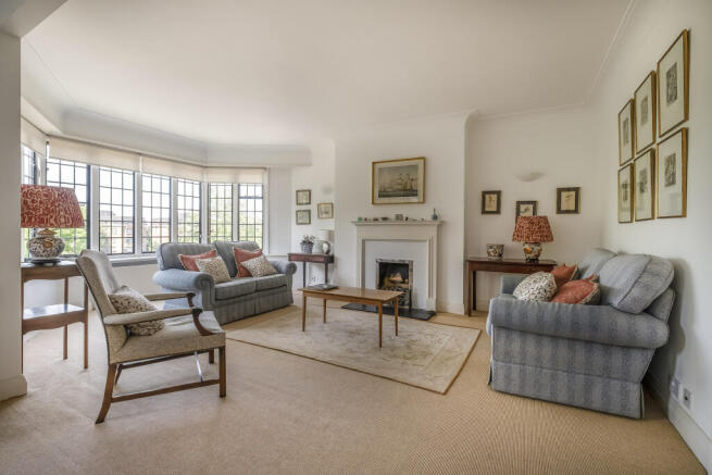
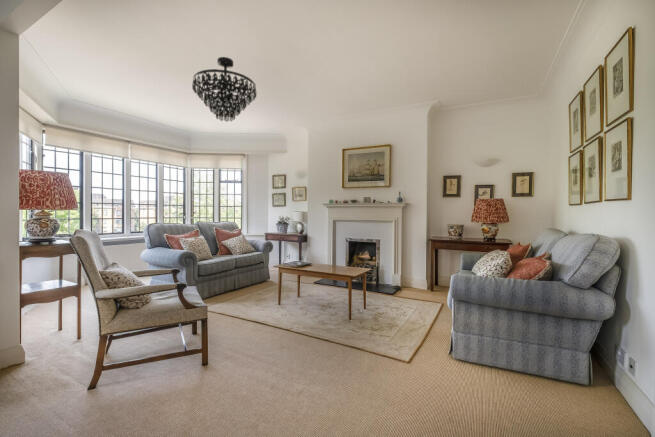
+ chandelier (225, 90)
